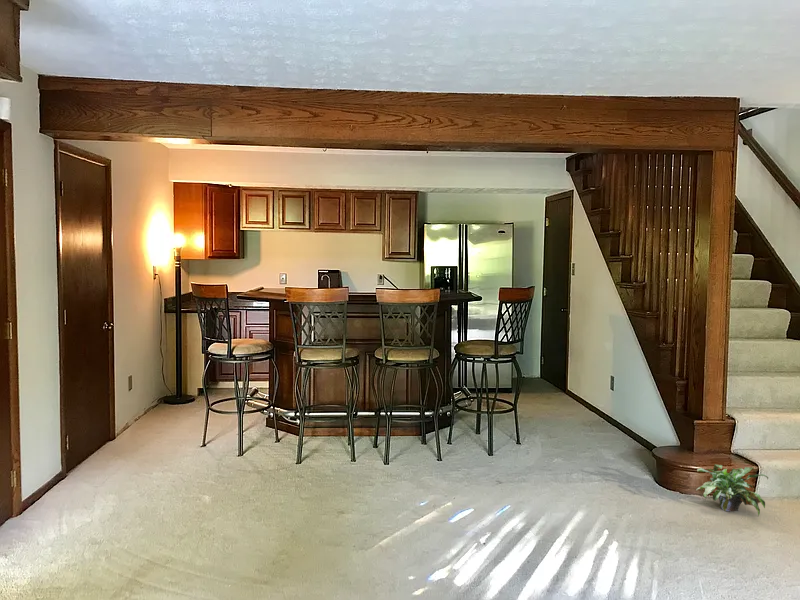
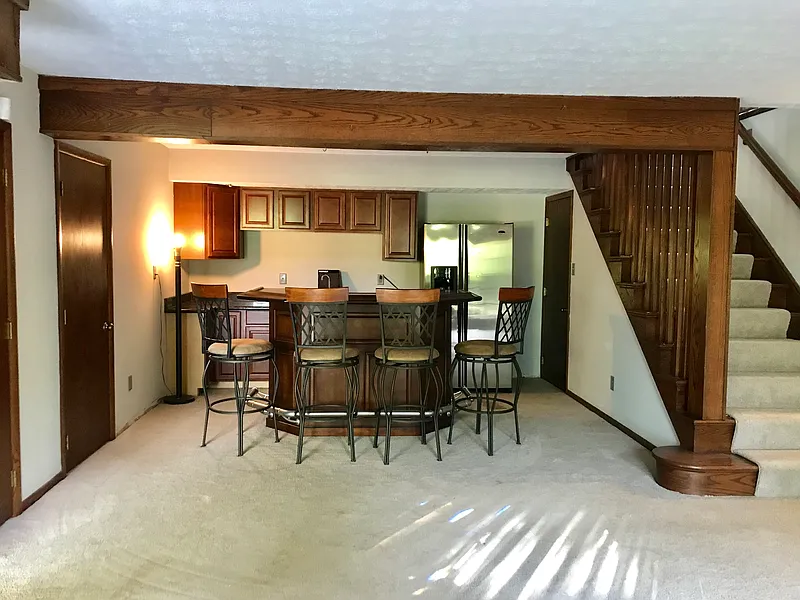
- potted plant (729, 486)
